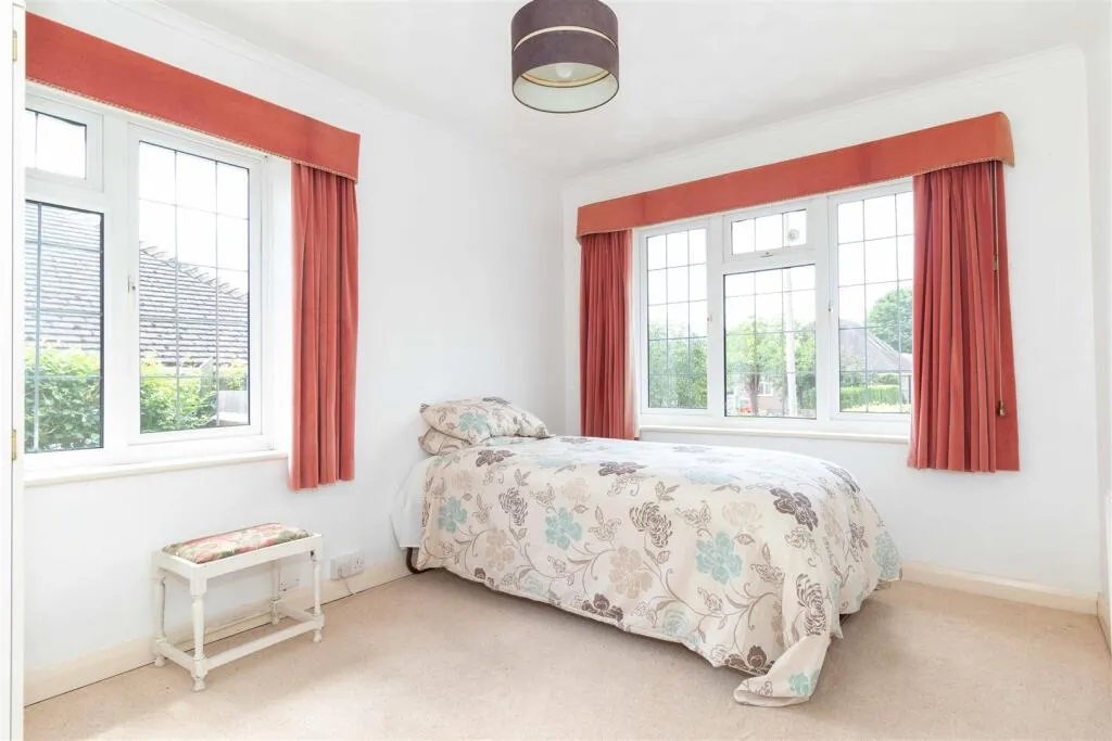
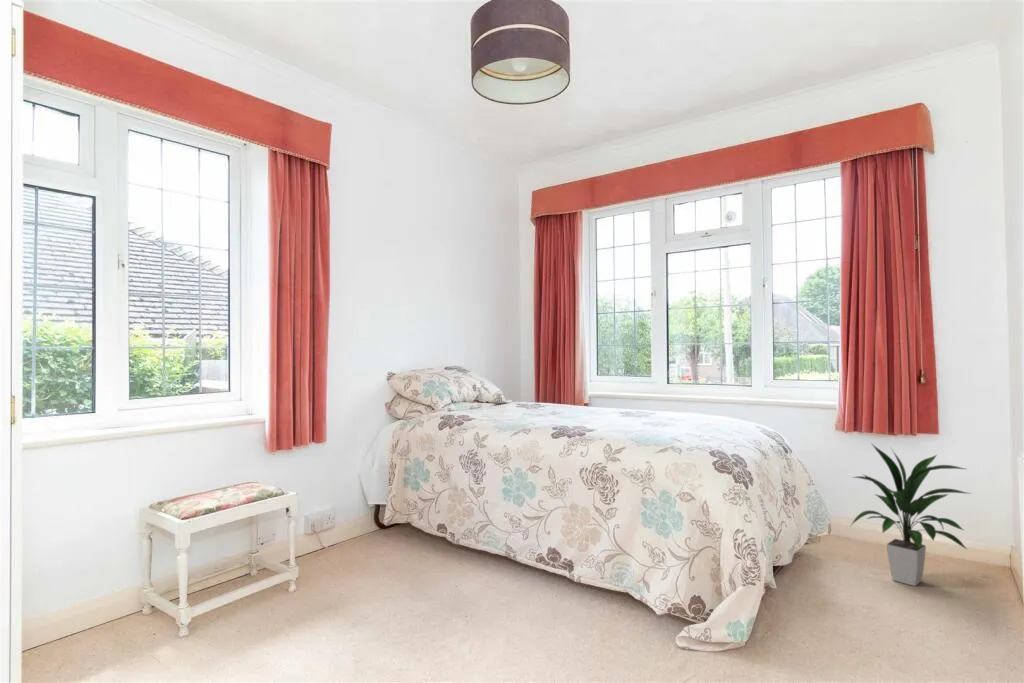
+ indoor plant (910, 513)
